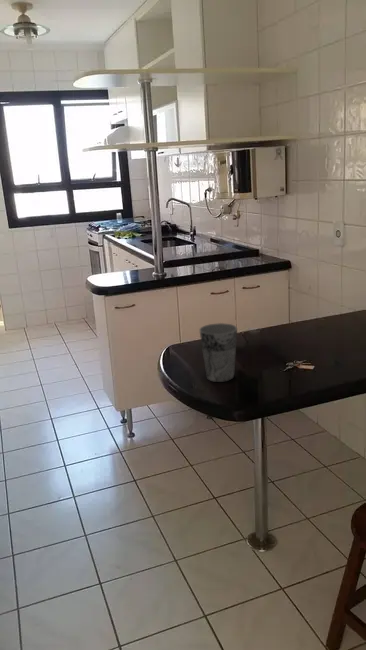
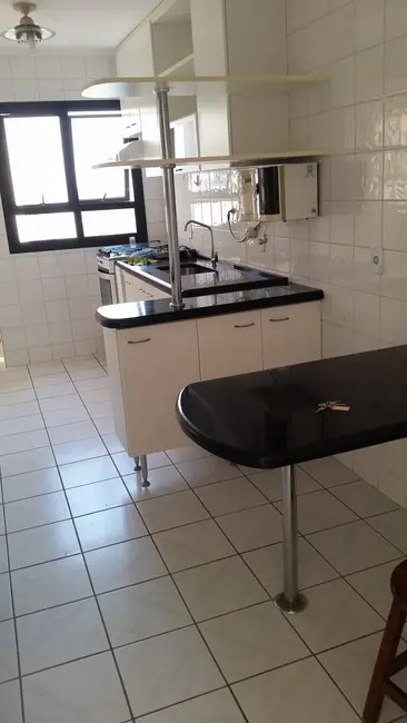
- cup (219, 353)
